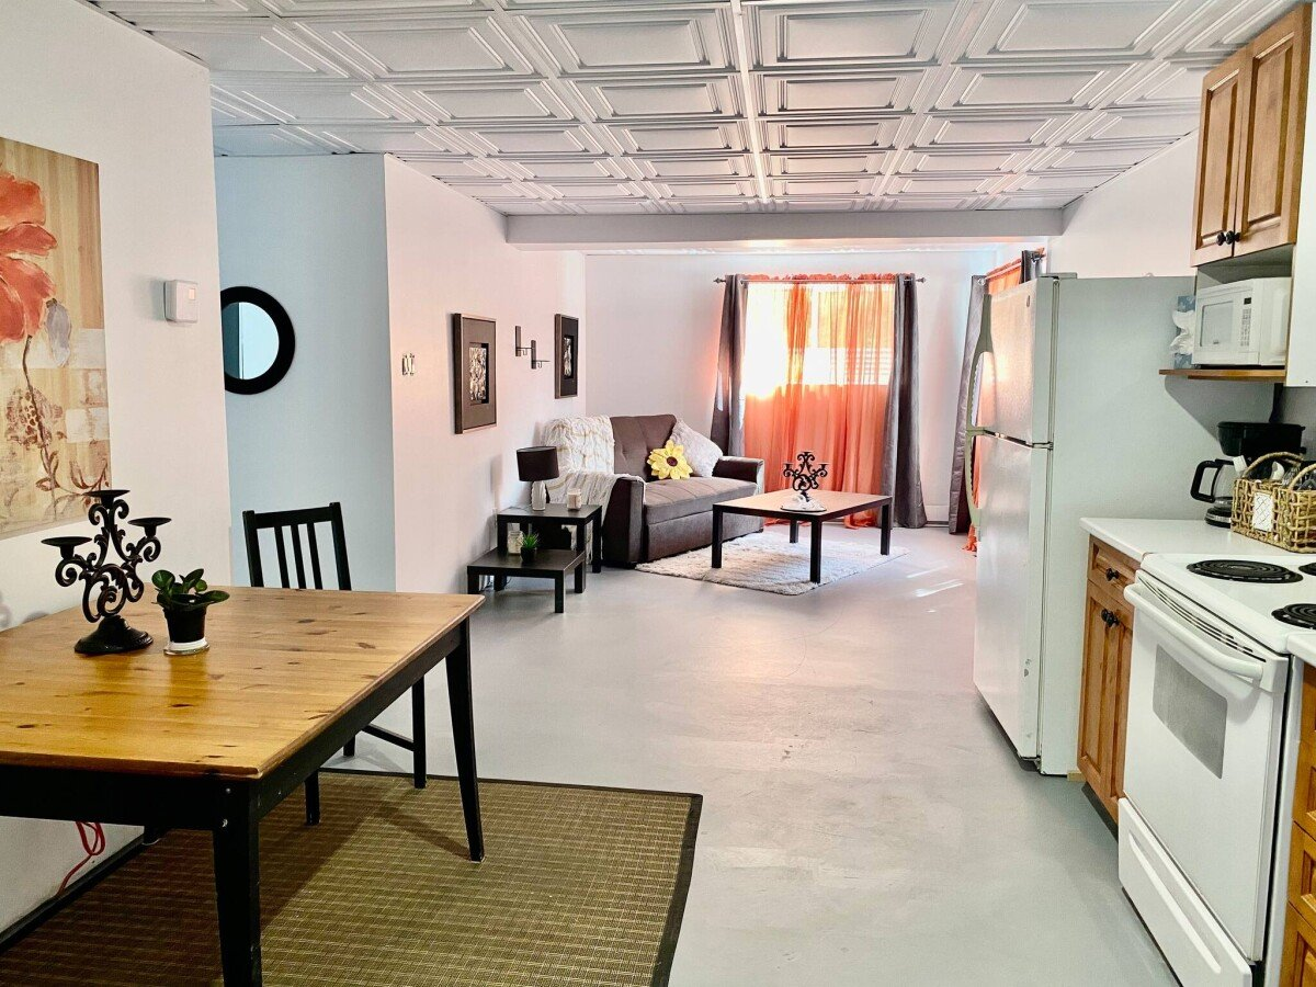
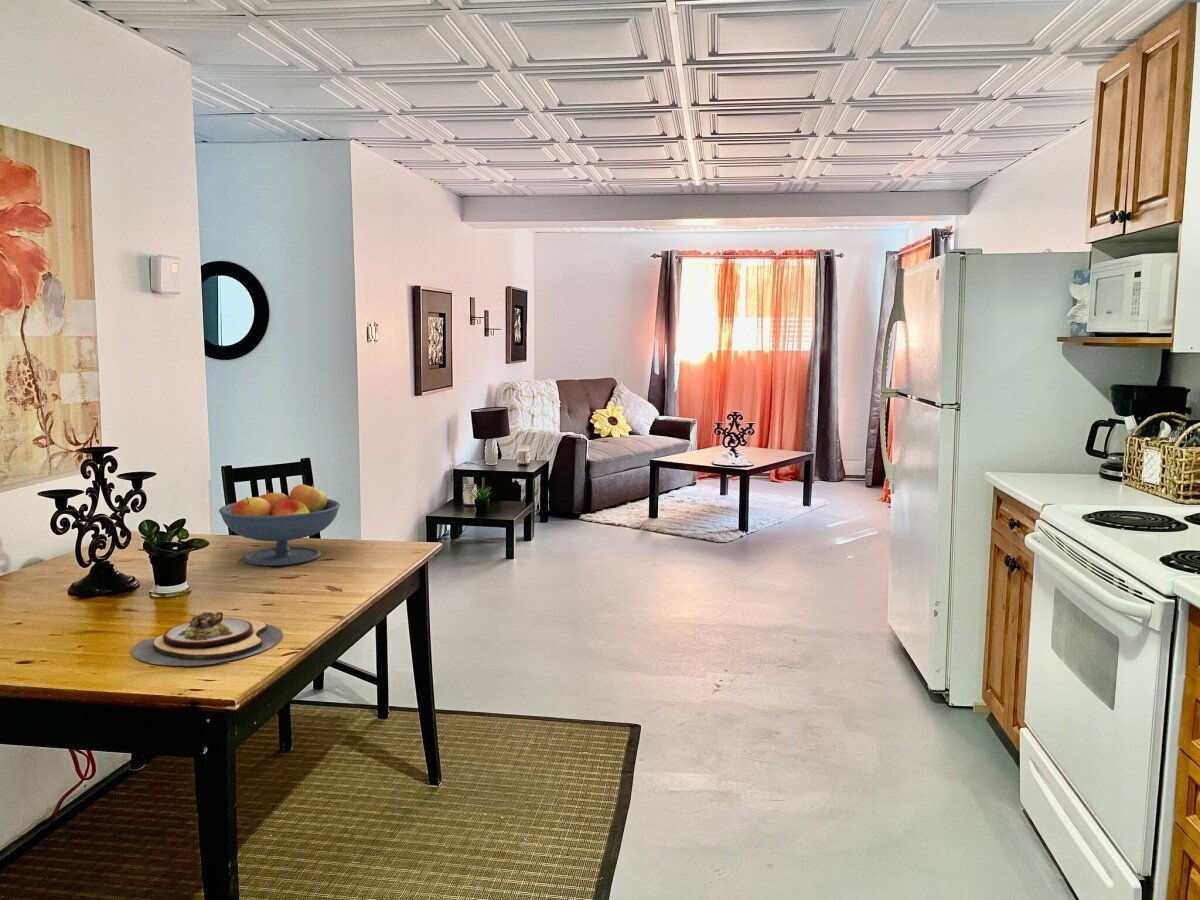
+ fruit bowl (281, 522)
+ plate (208, 627)
